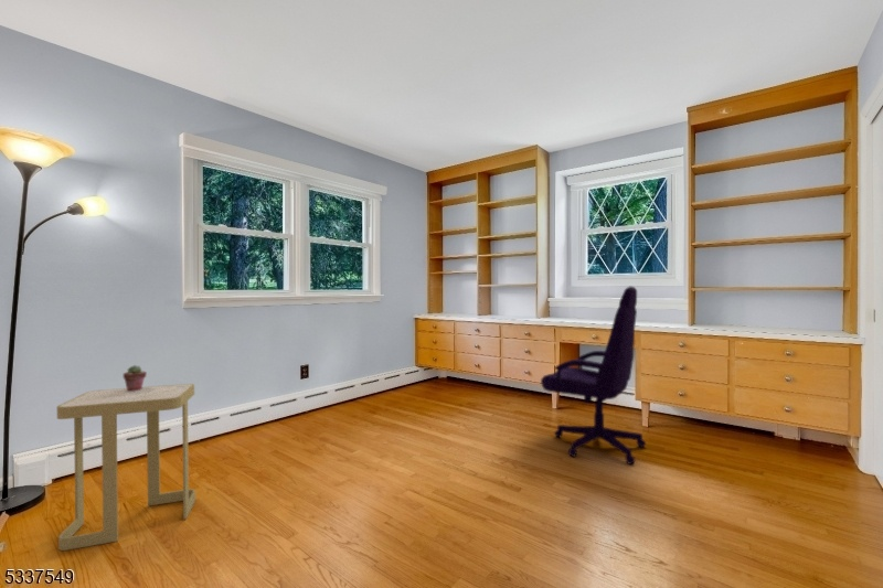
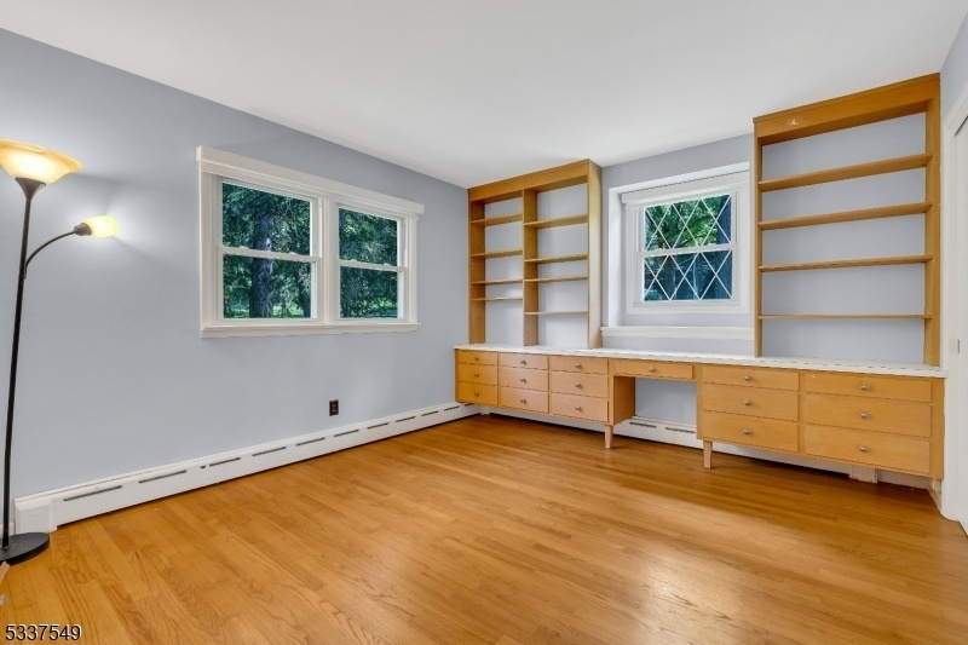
- side table (147, 458)
- potted succulent (135, 376)
- office chair (592, 365)
